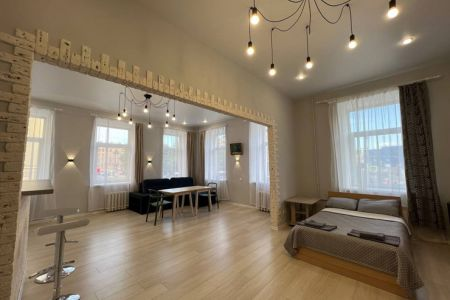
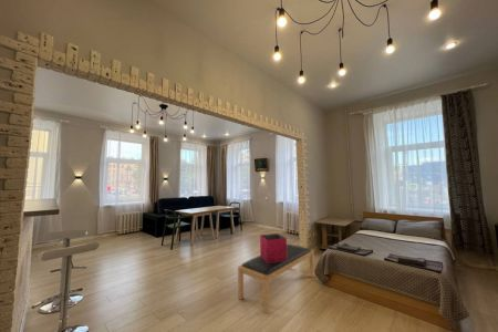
+ bench (279, 270)
+ storage bin (272, 247)
